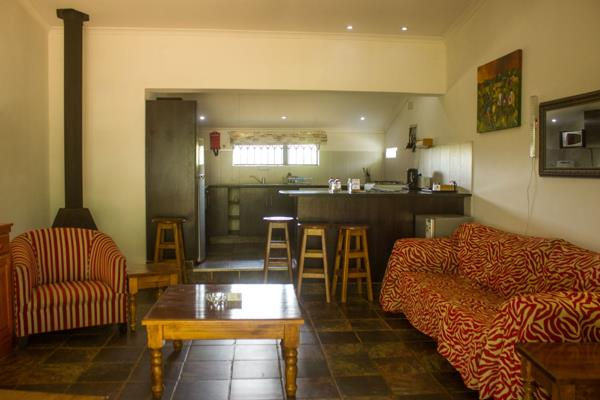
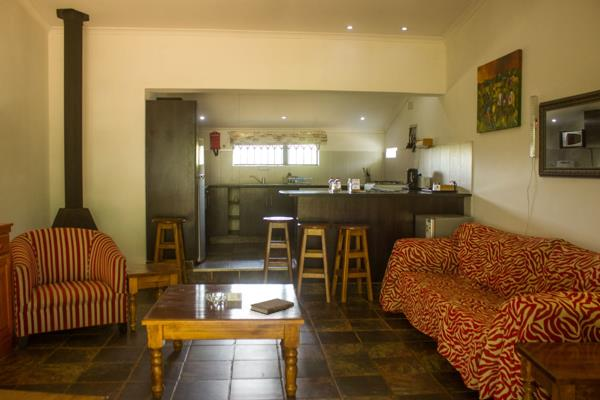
+ book (272, 305)
